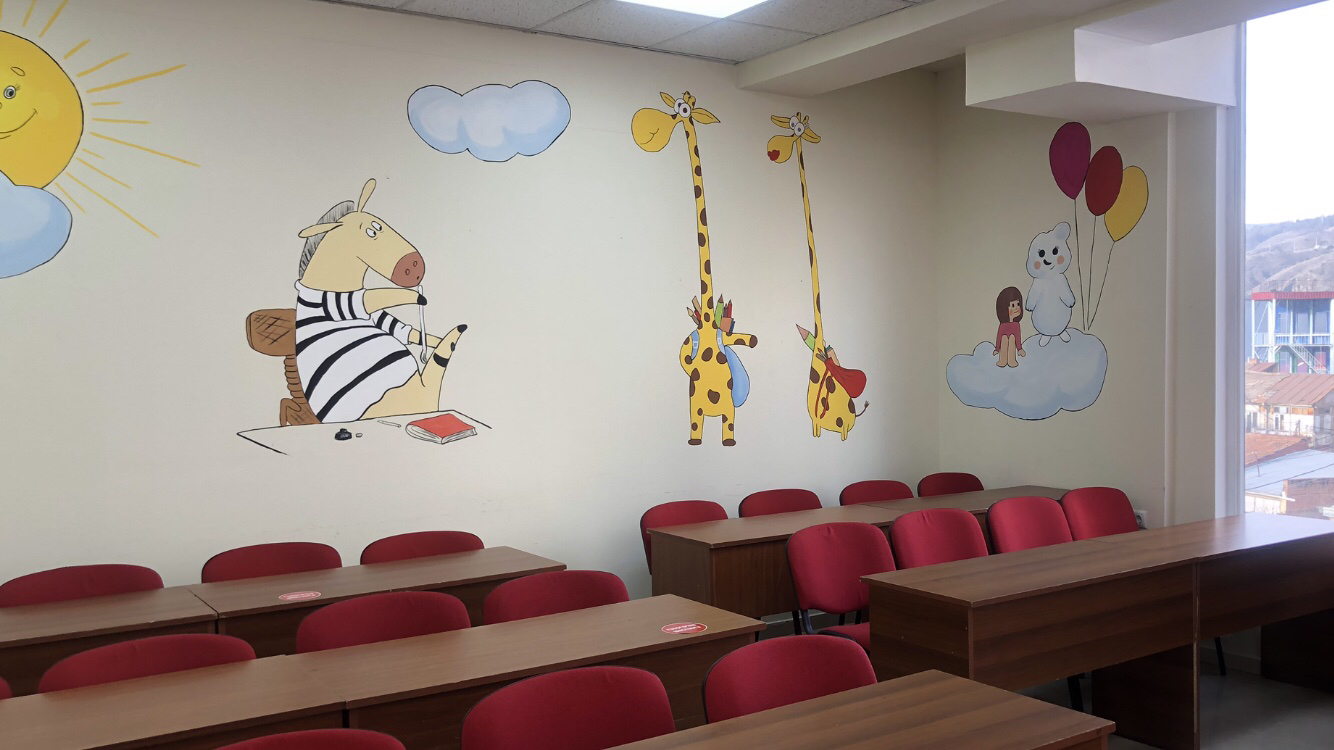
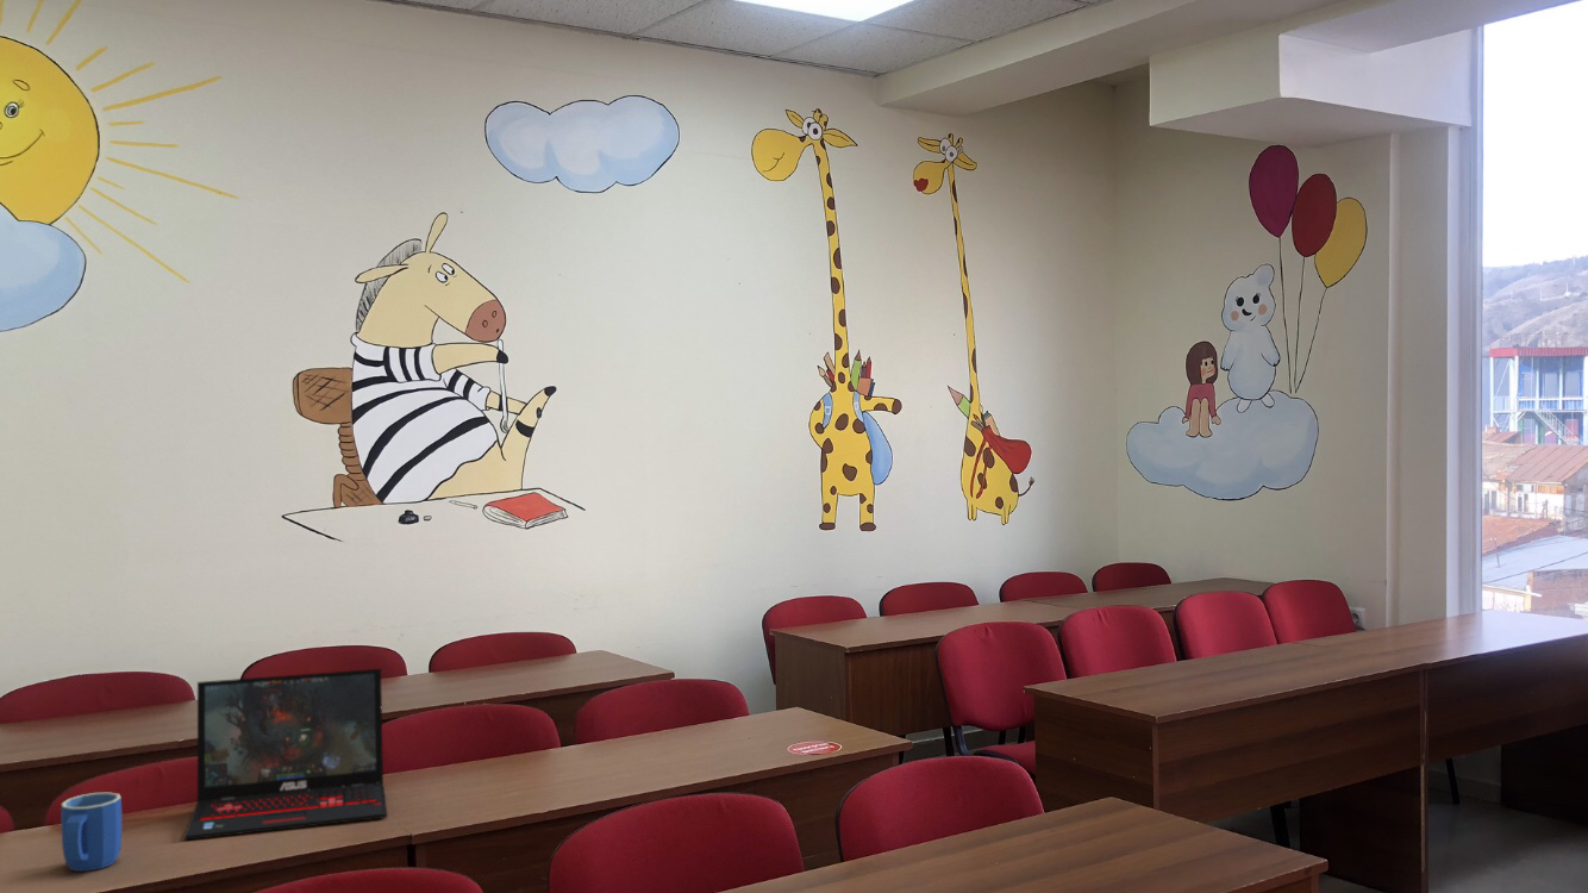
+ laptop (289, 749)
+ mug (88, 833)
